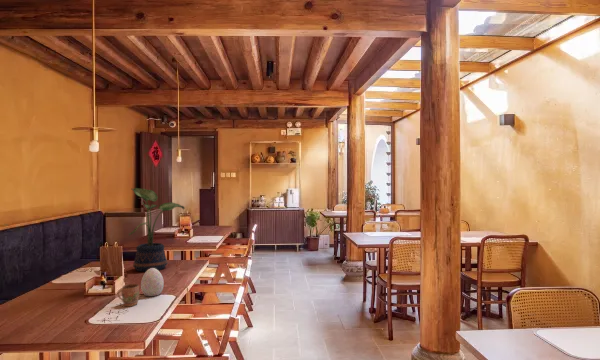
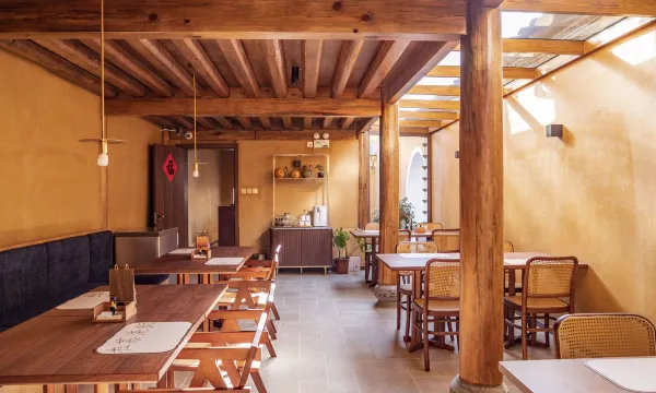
- mug (129, 295)
- potted plant (154, 225)
- decorative egg (152, 281)
